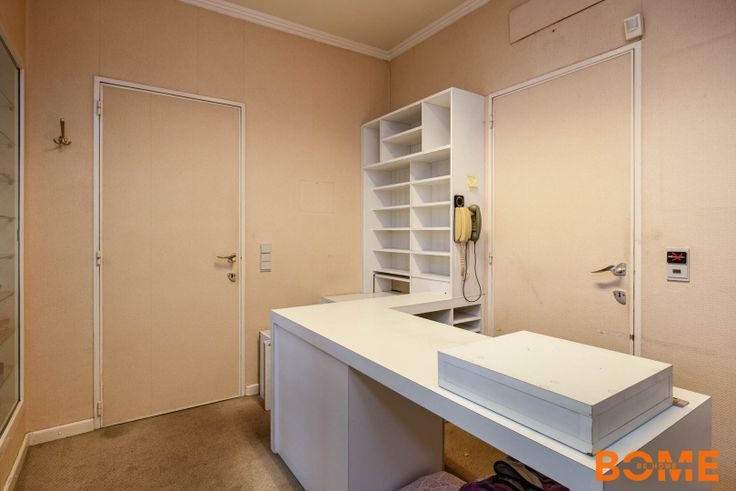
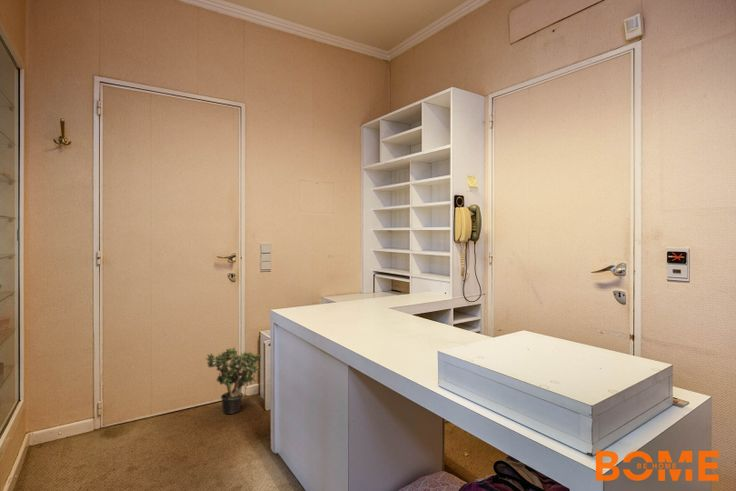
+ potted plant (234, 379)
